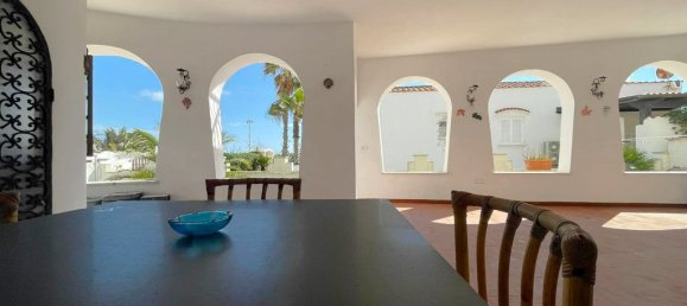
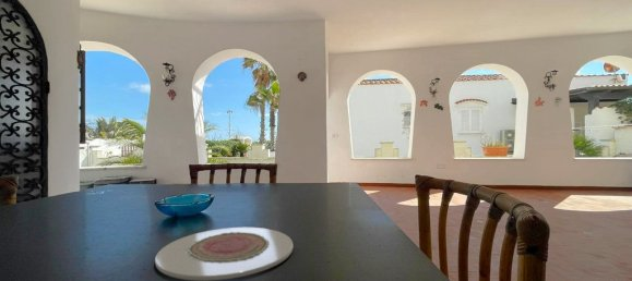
+ plate (228, 246)
